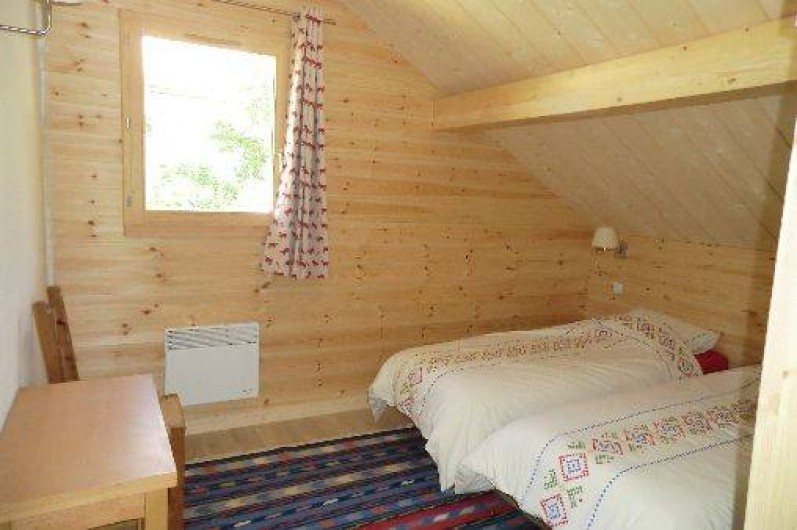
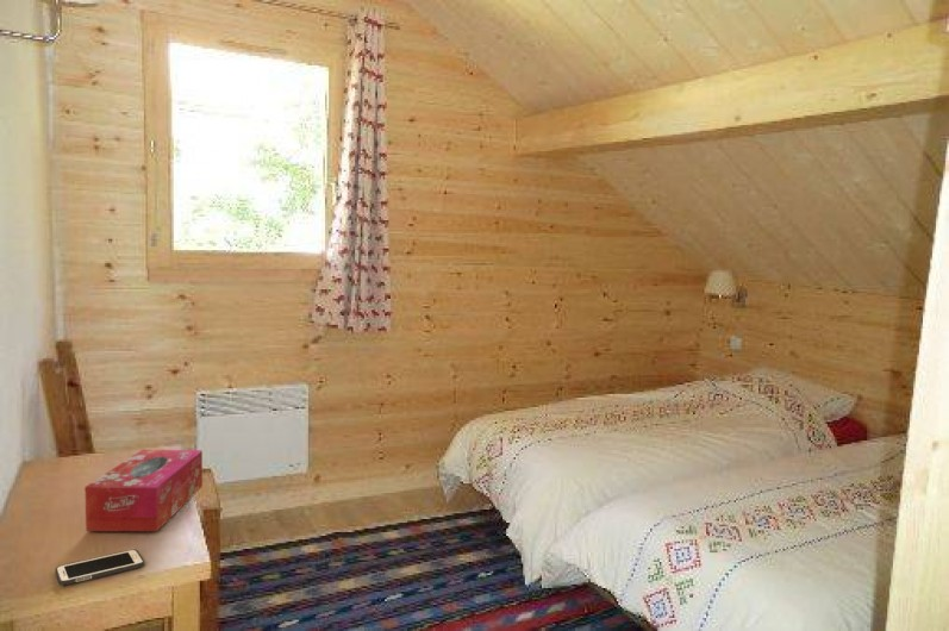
+ cell phone (100, 566)
+ tissue box (149, 487)
